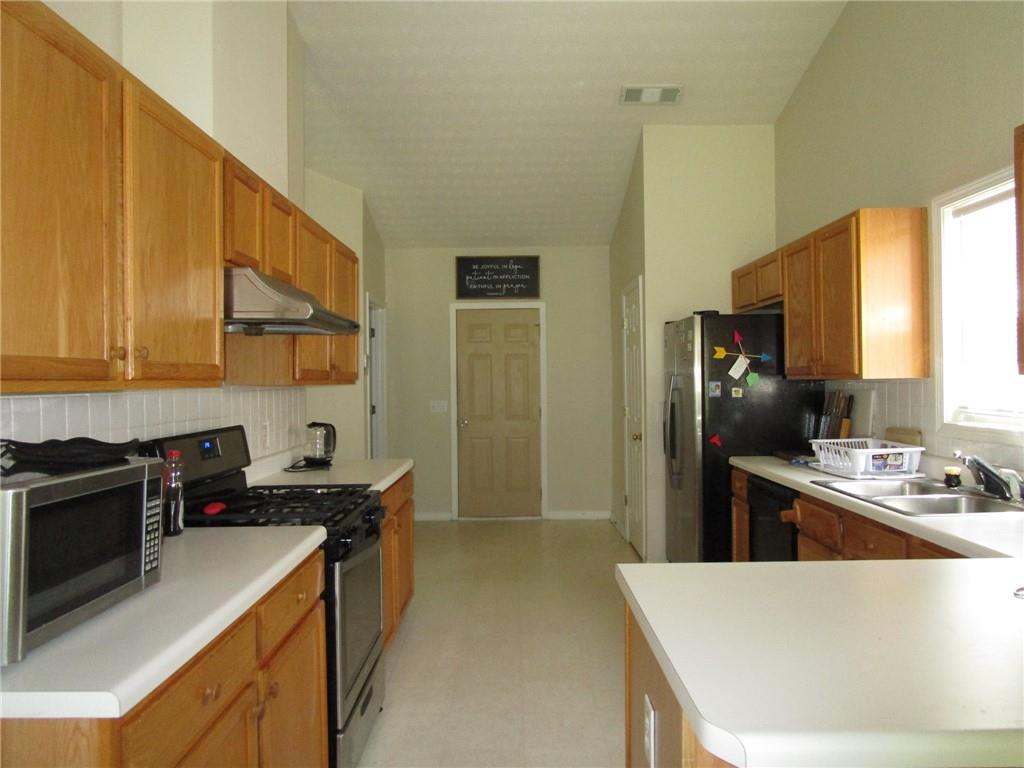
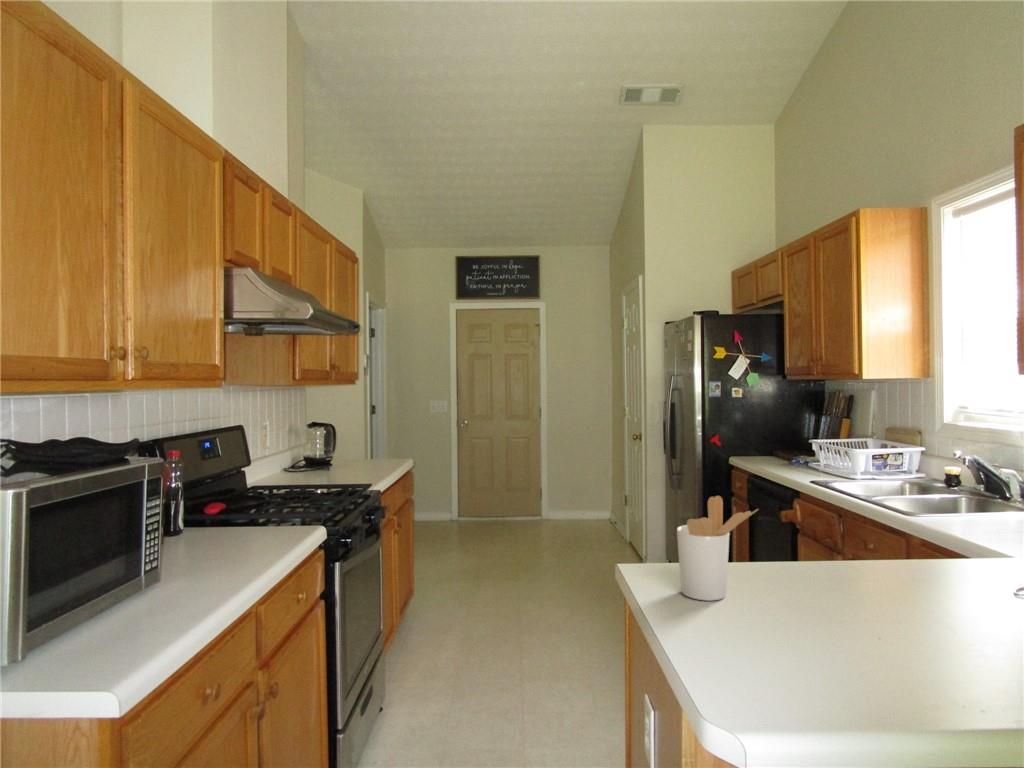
+ utensil holder (716, 548)
